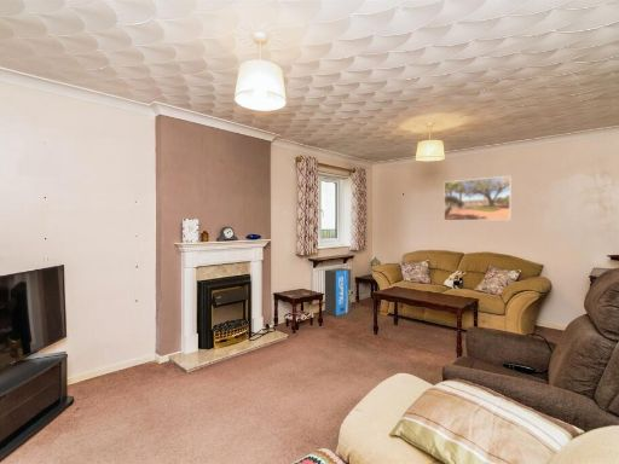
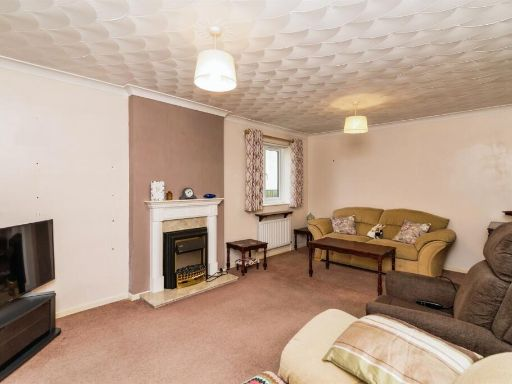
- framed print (475, 199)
- air purifier (337, 290)
